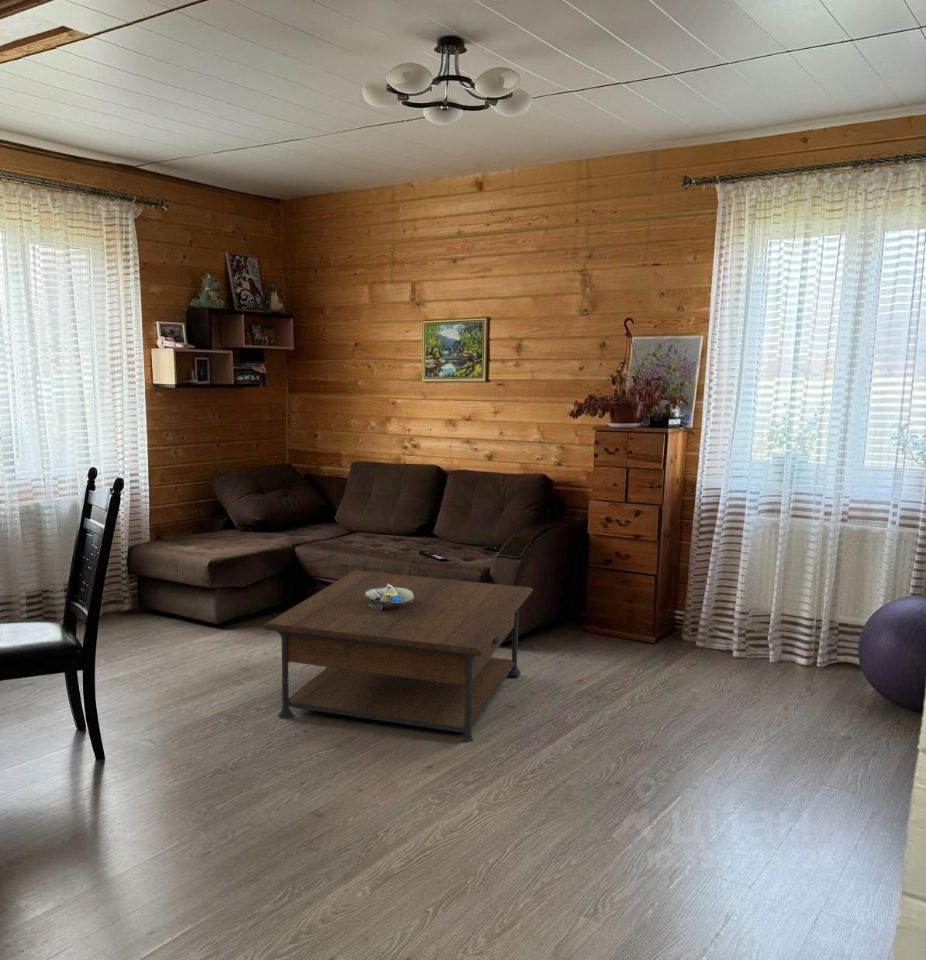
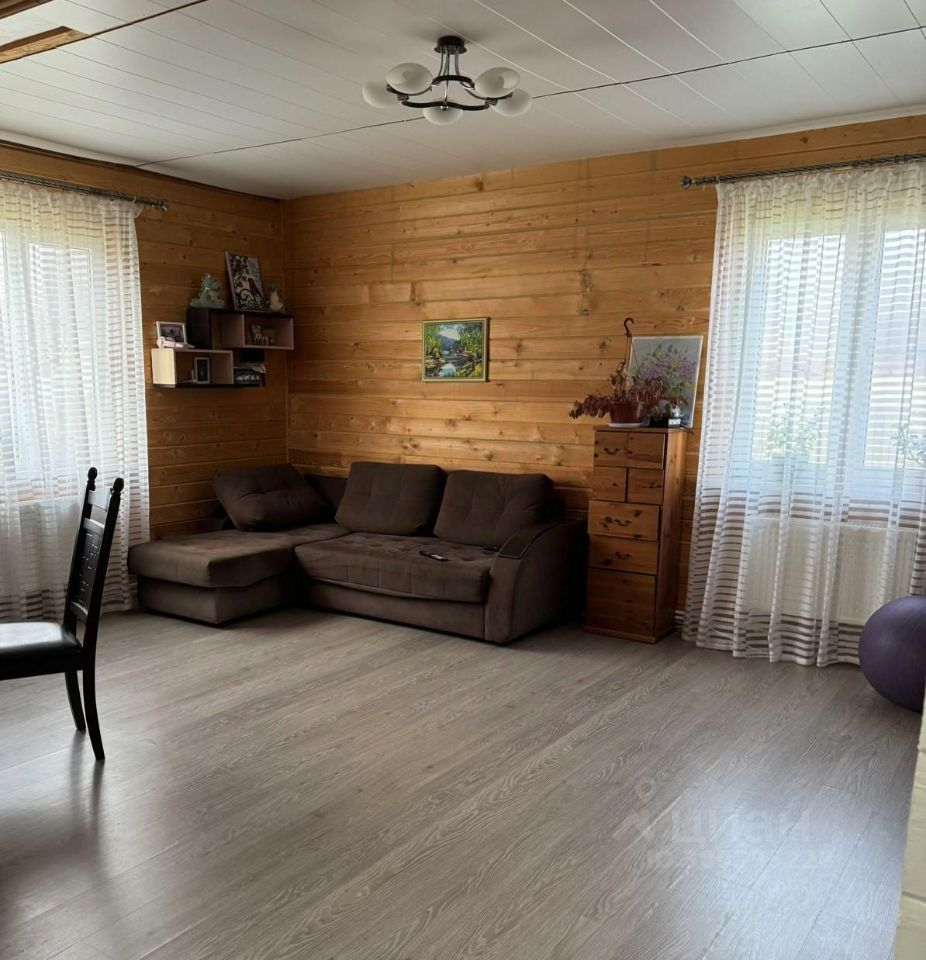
- decorative bowl (387, 595)
- coffee table (407, 649)
